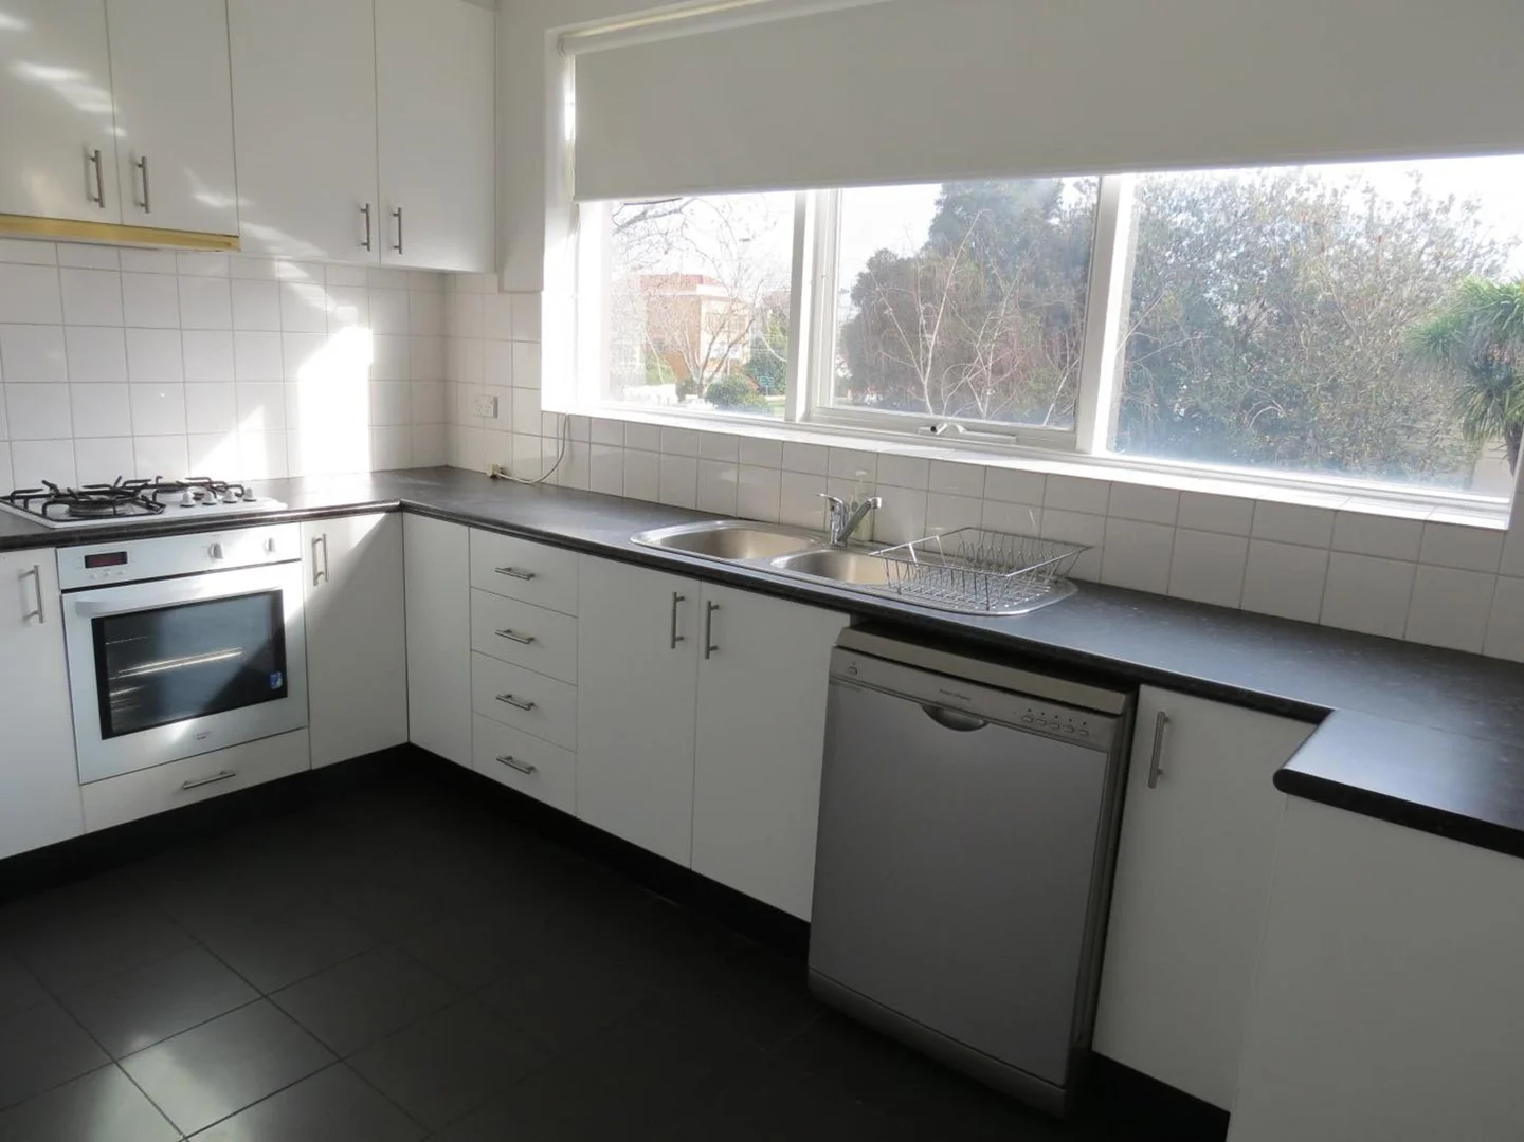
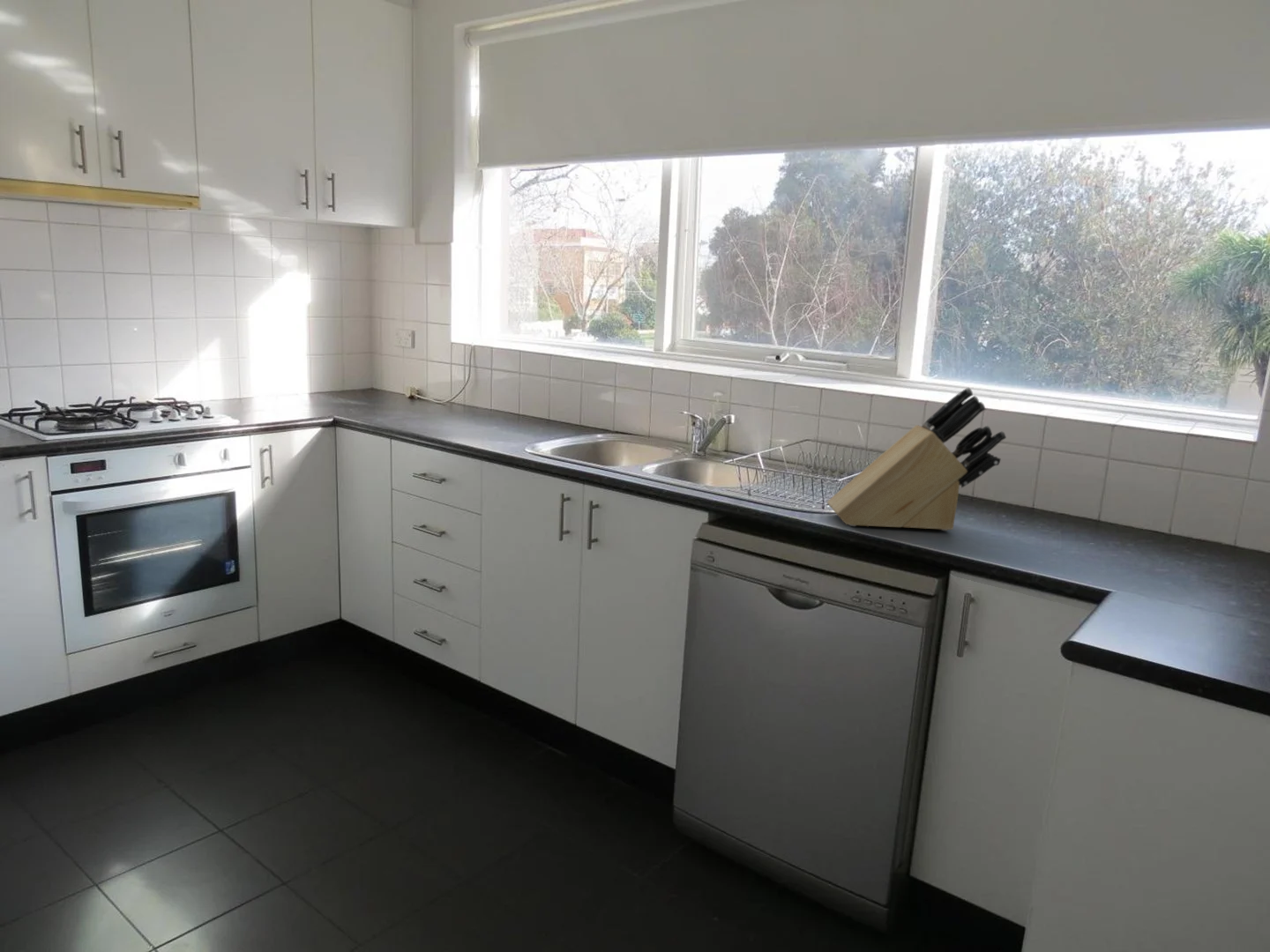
+ knife block (916, 456)
